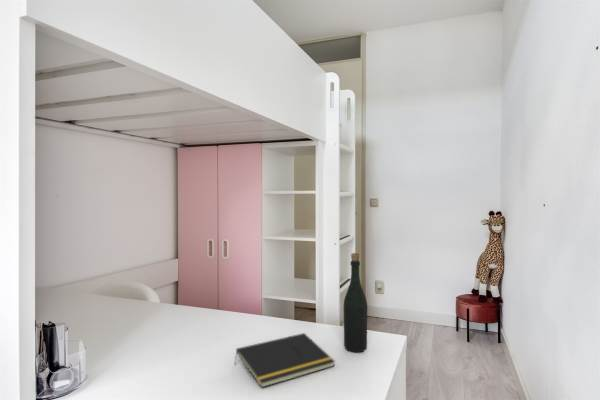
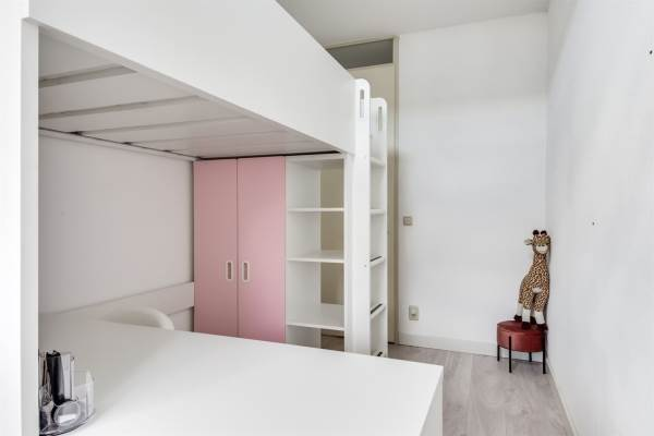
- bottle (355, 300)
- notepad (285, 357)
